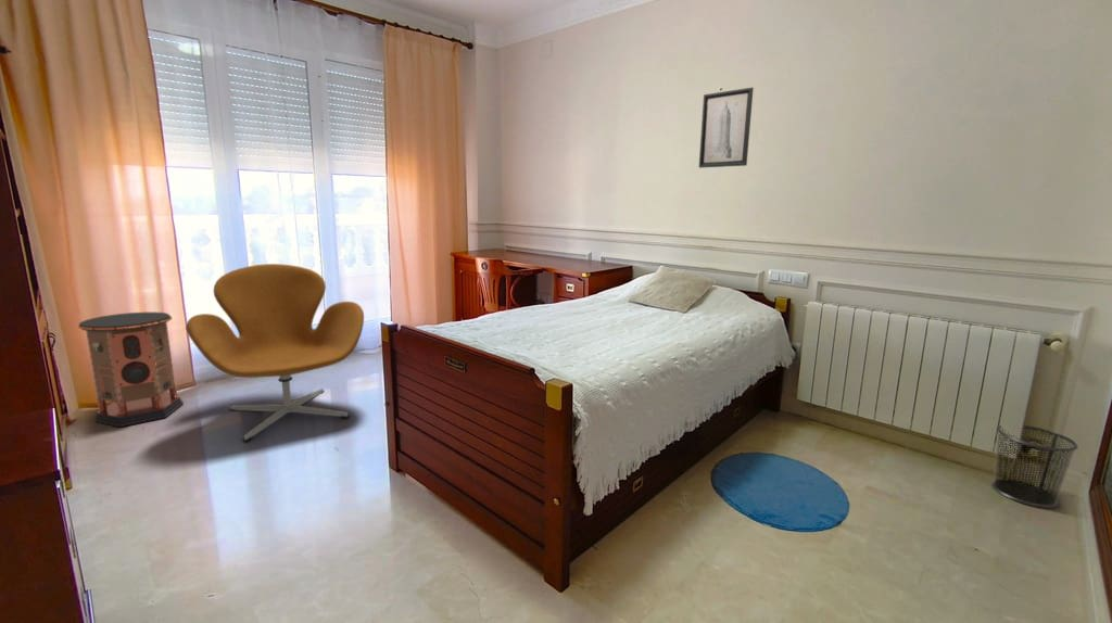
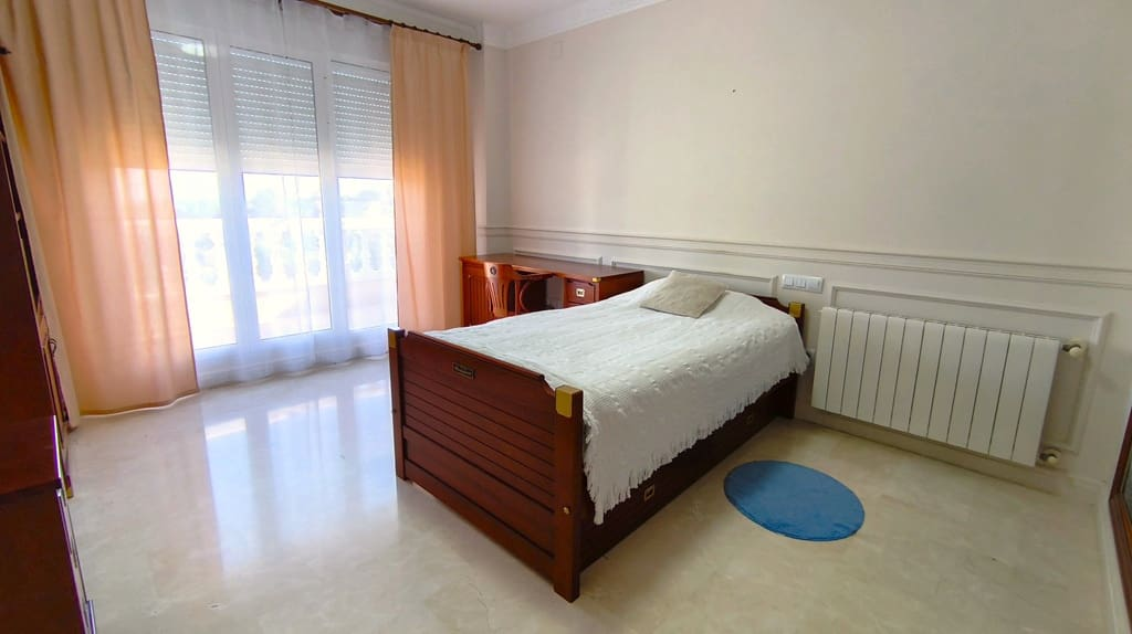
- speaker (134, 366)
- waste bin (1029, 465)
- armchair (280, 343)
- wall art (724, 129)
